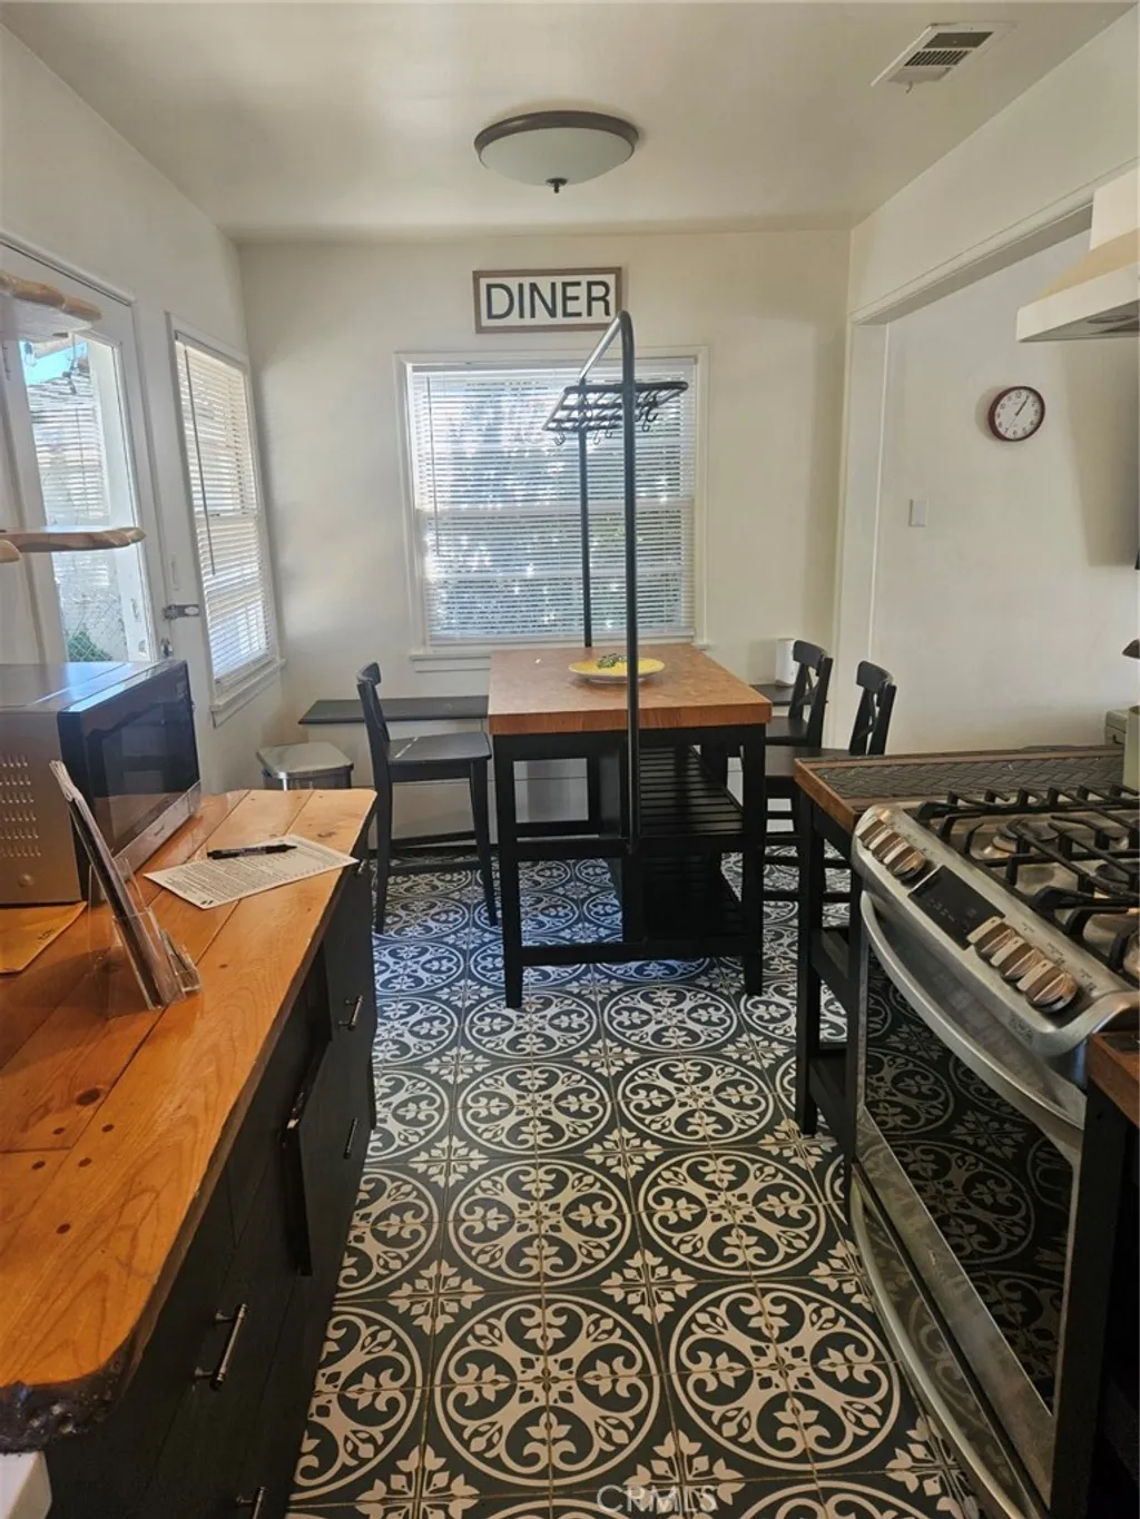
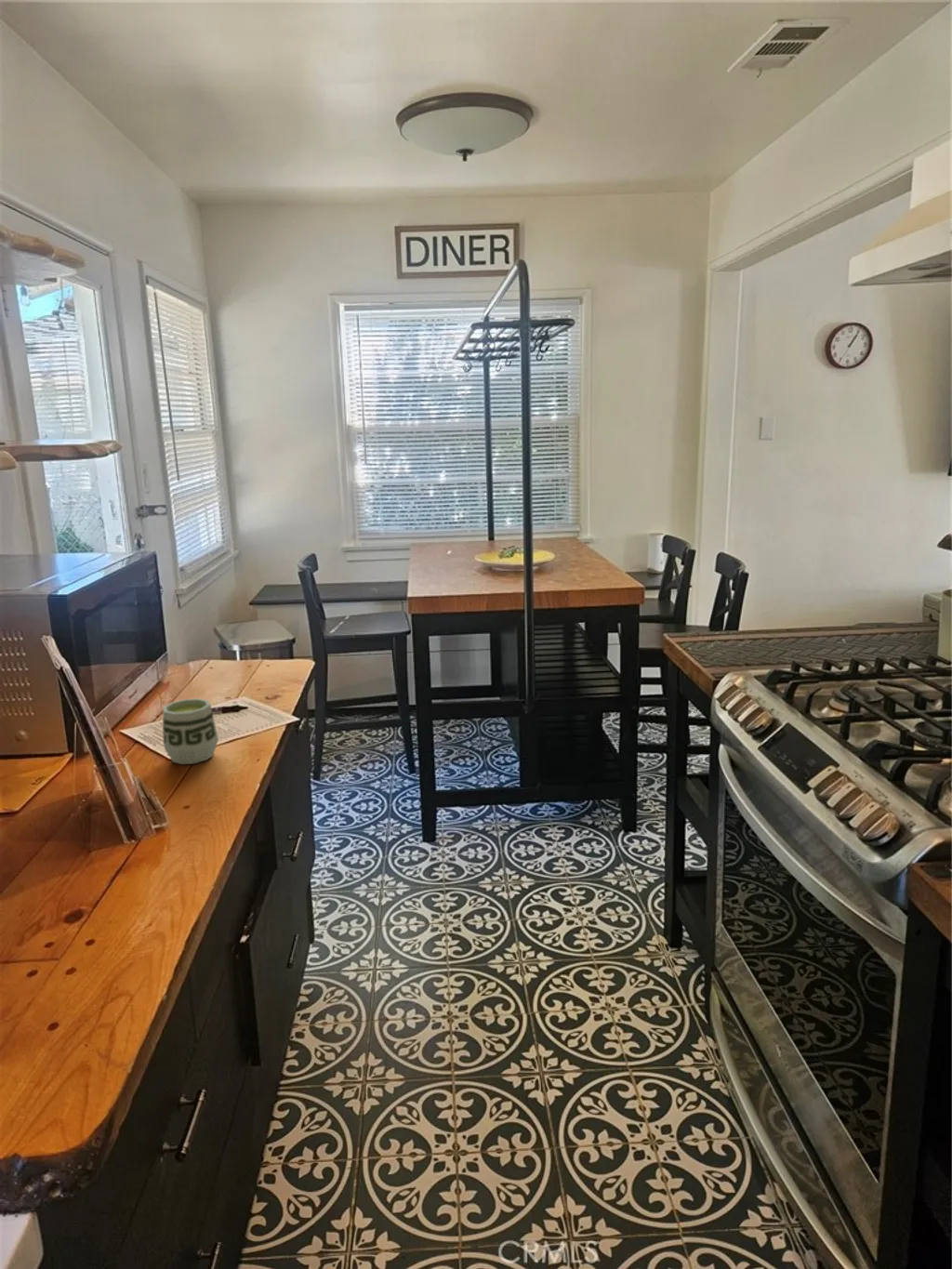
+ cup (190, 731)
